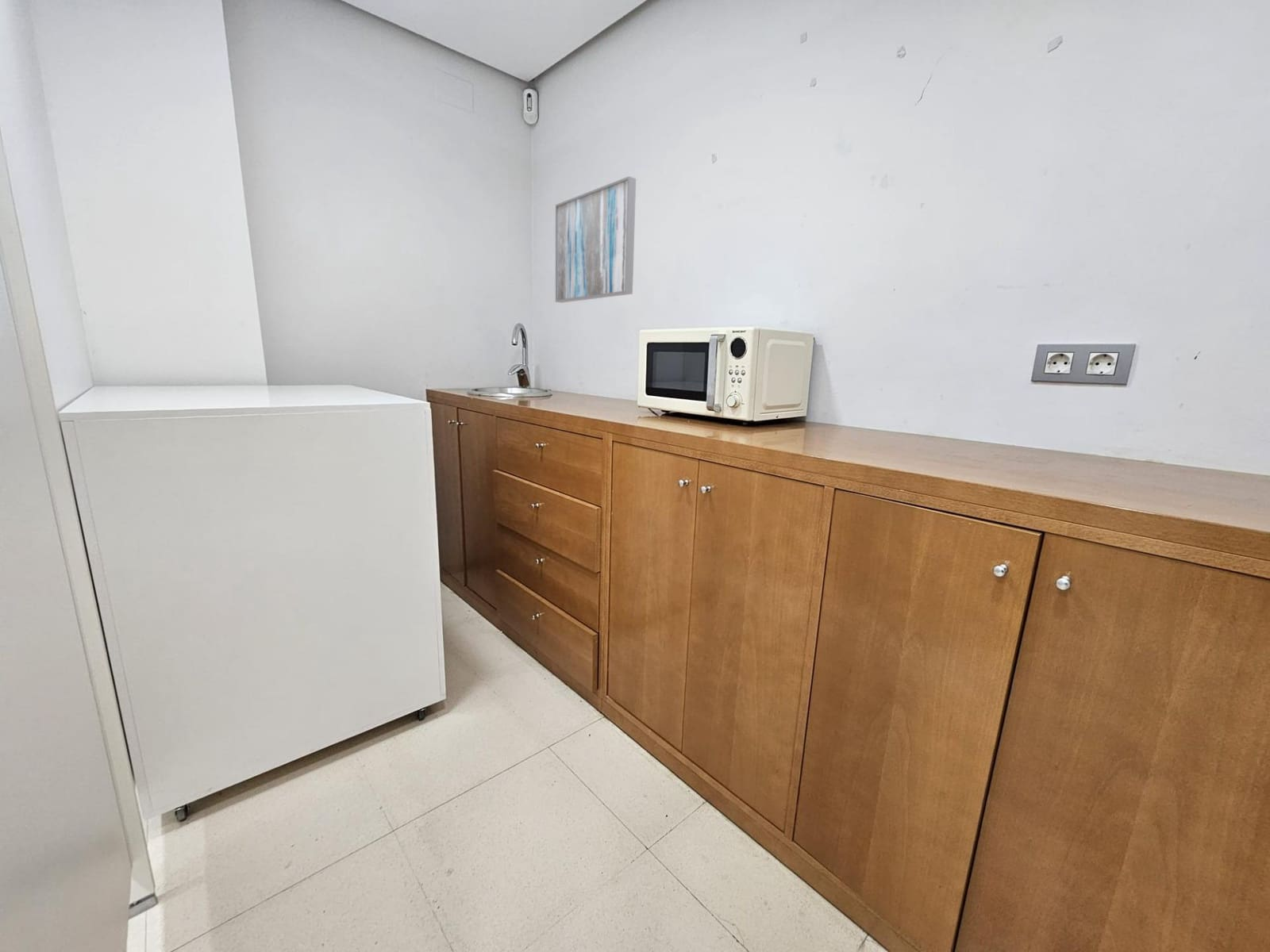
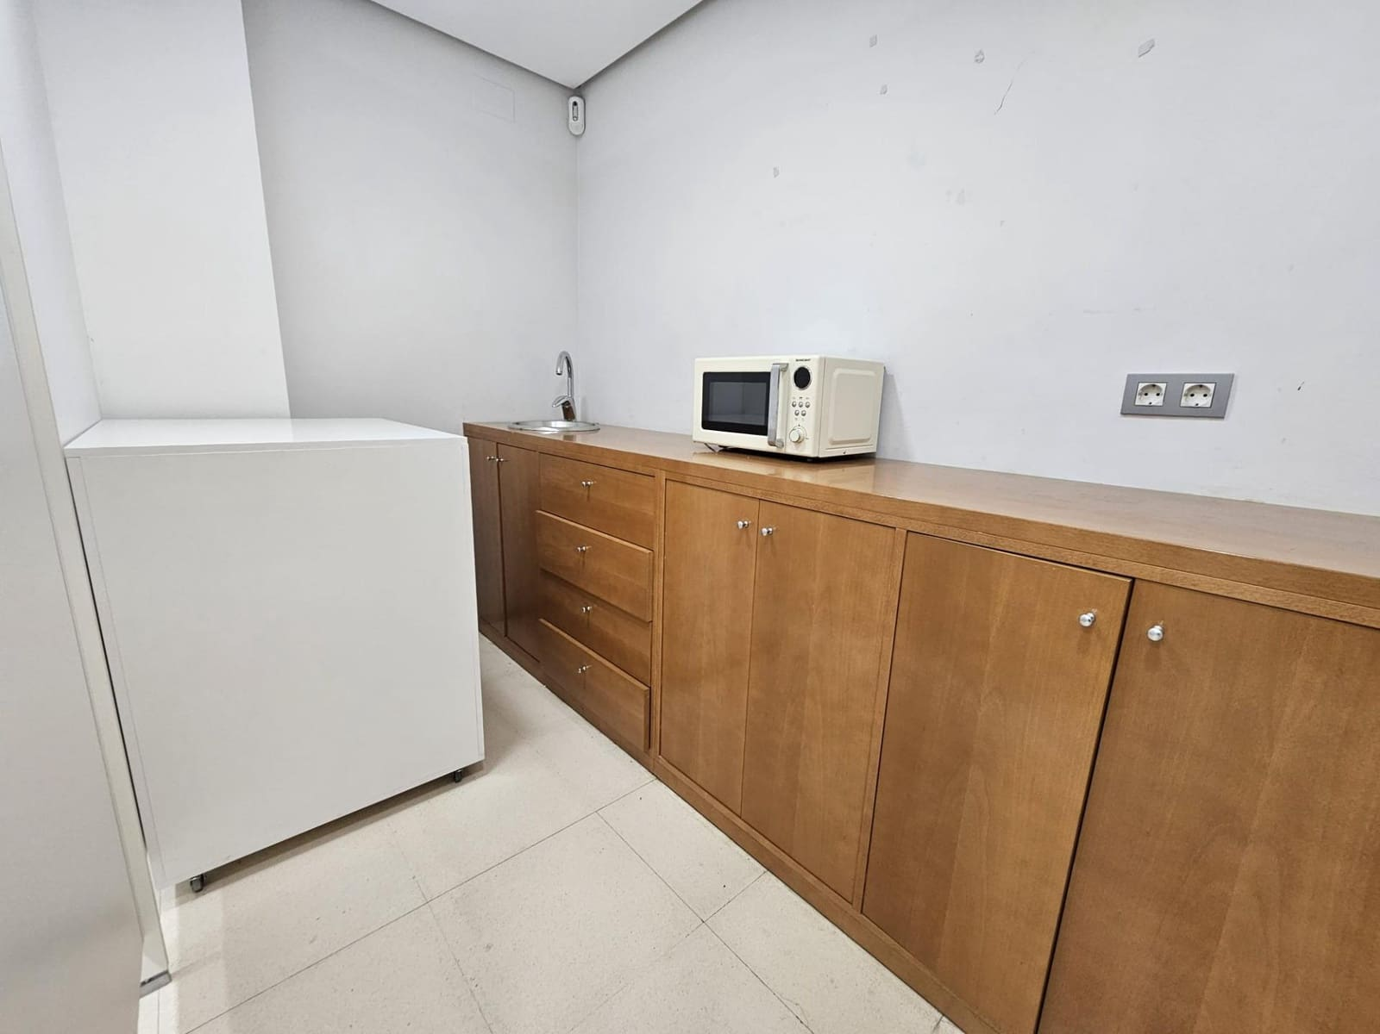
- wall art (591, 246)
